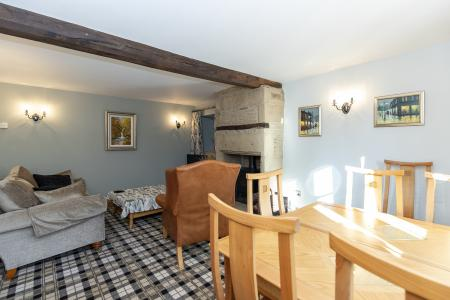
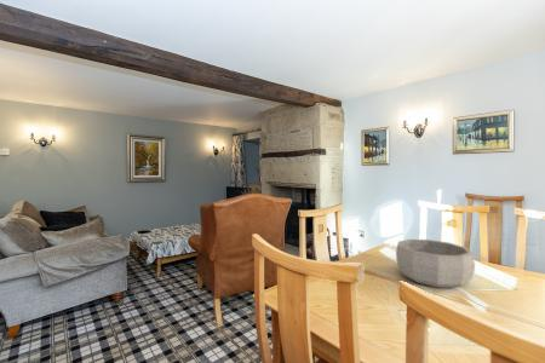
+ decorative bowl (431, 261)
